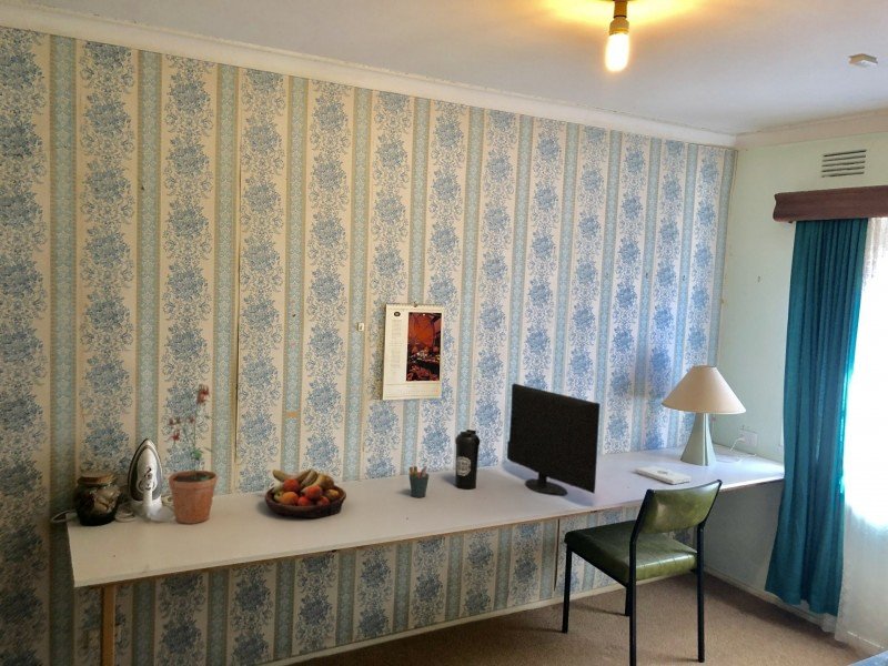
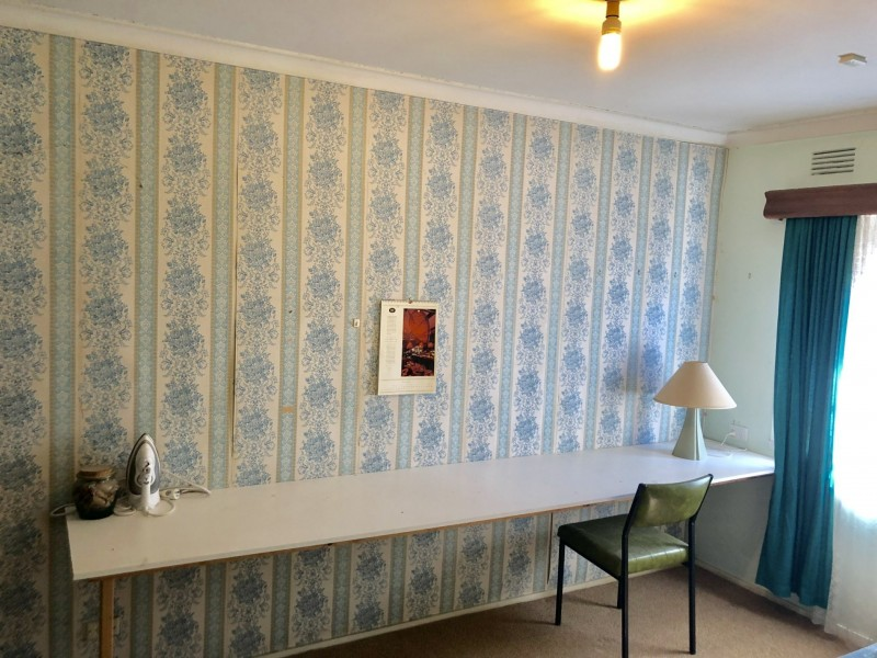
- potted plant (190, 452)
- pen holder (418, 478)
- notepad (663, 474)
- water bottle (466, 458)
- fruit bowl (304, 490)
- computer monitor (546, 440)
